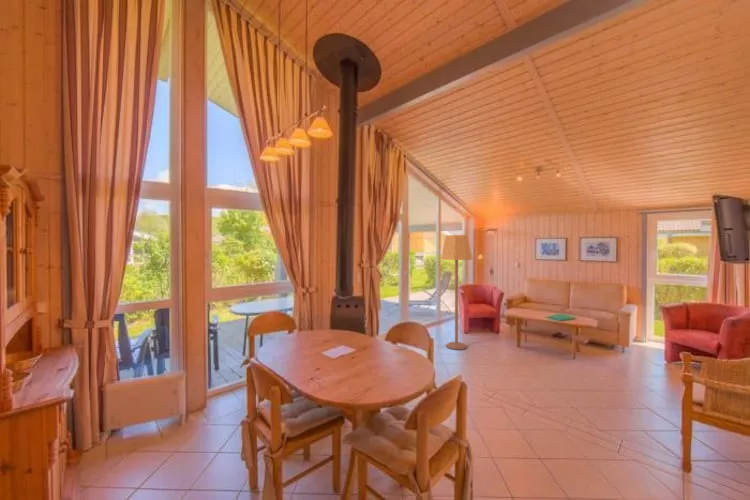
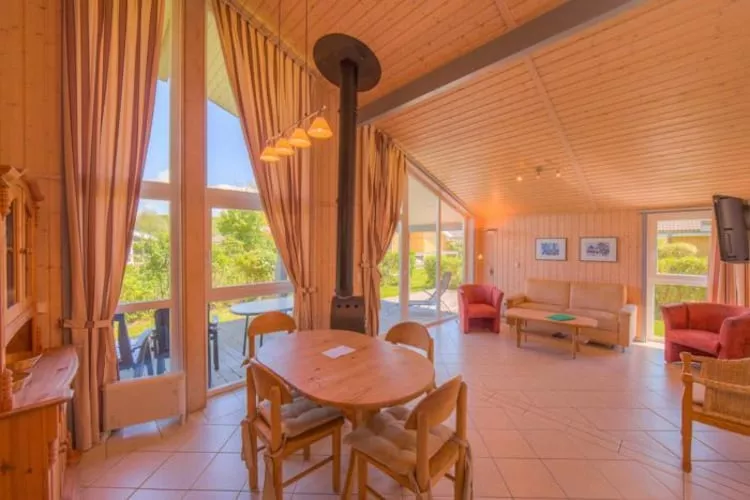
- lamp (456, 291)
